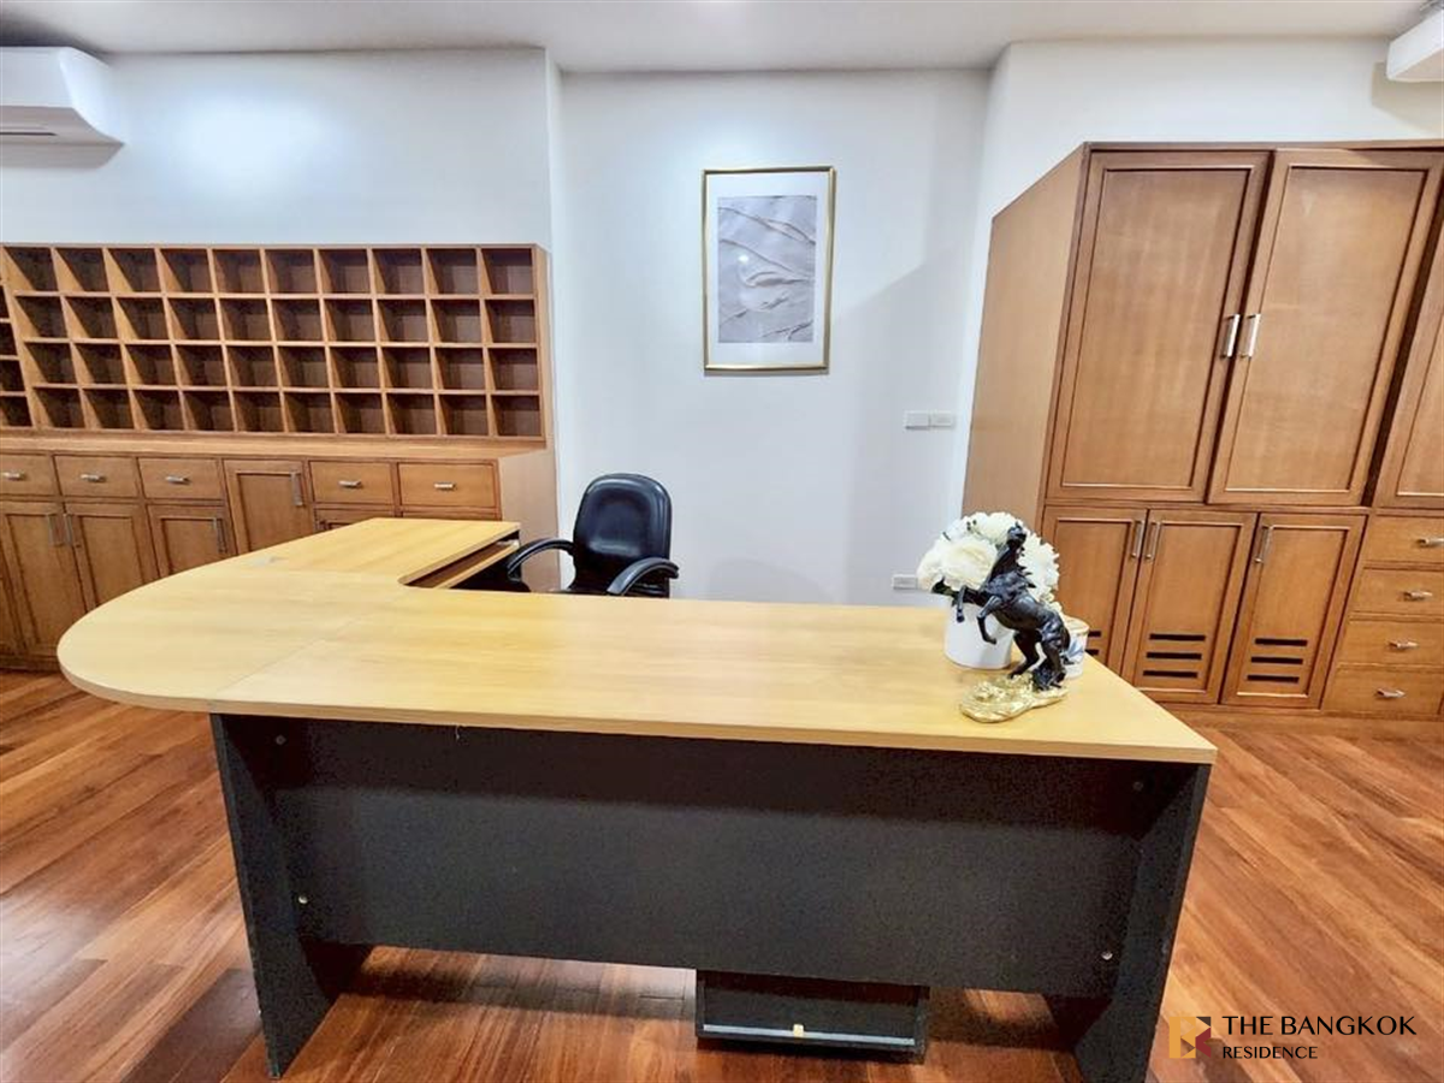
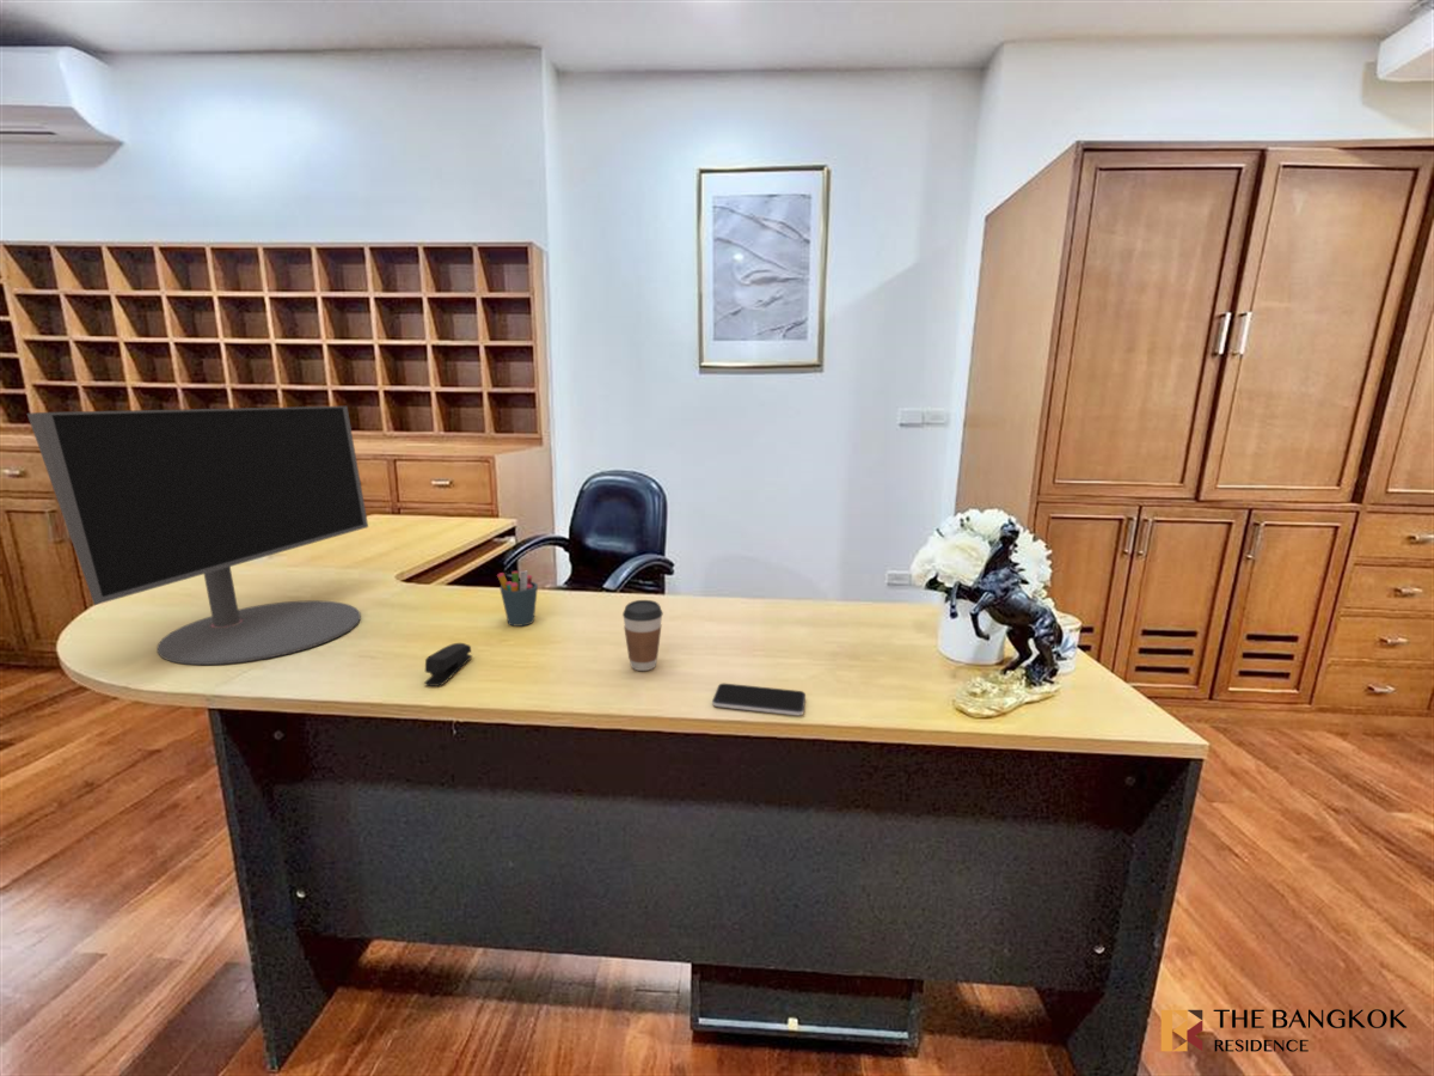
+ computer monitor (250, 524)
+ stapler (448, 658)
+ pen holder (519, 594)
+ coffee cup (643, 635)
+ smartphone (759, 698)
